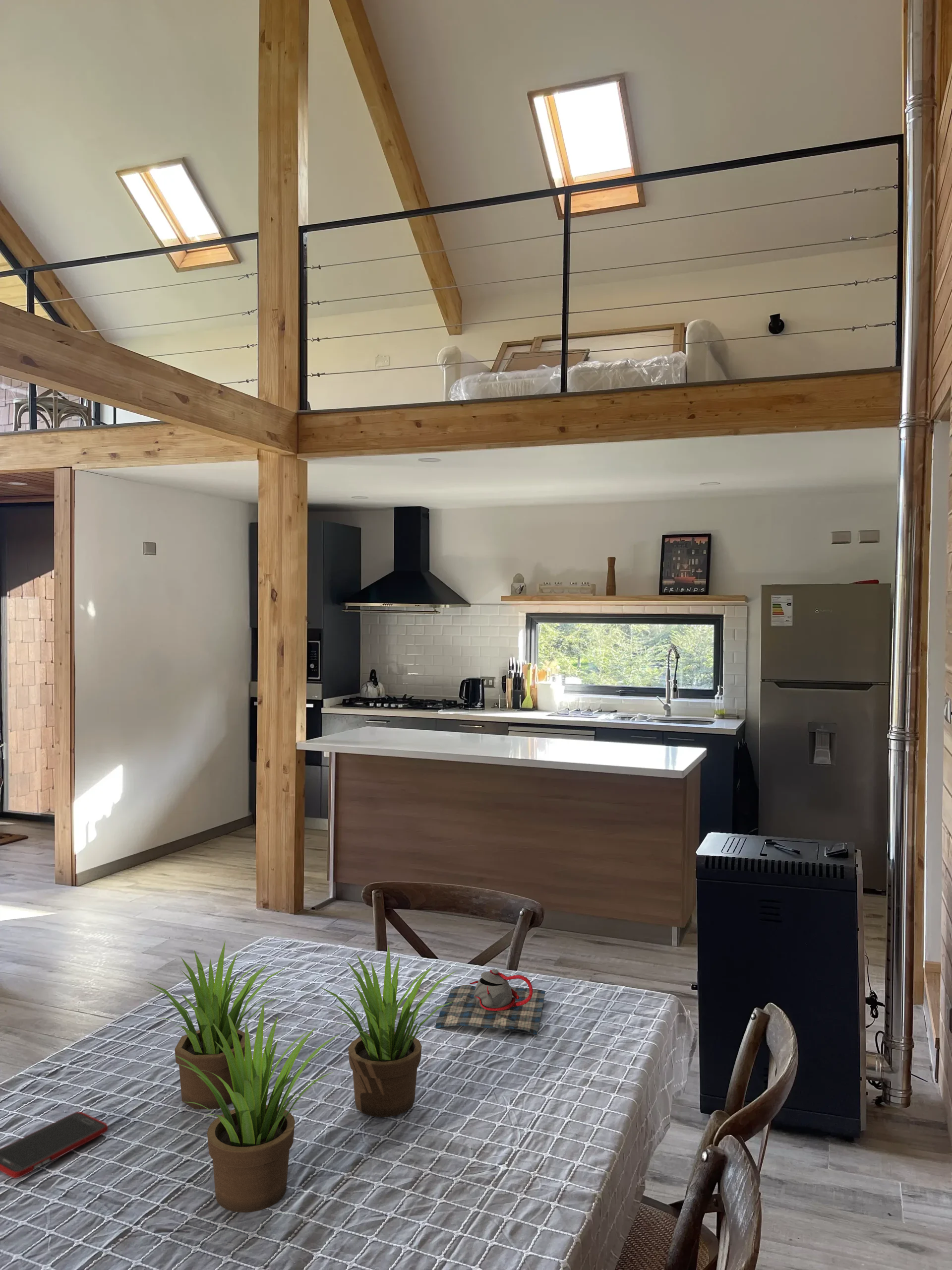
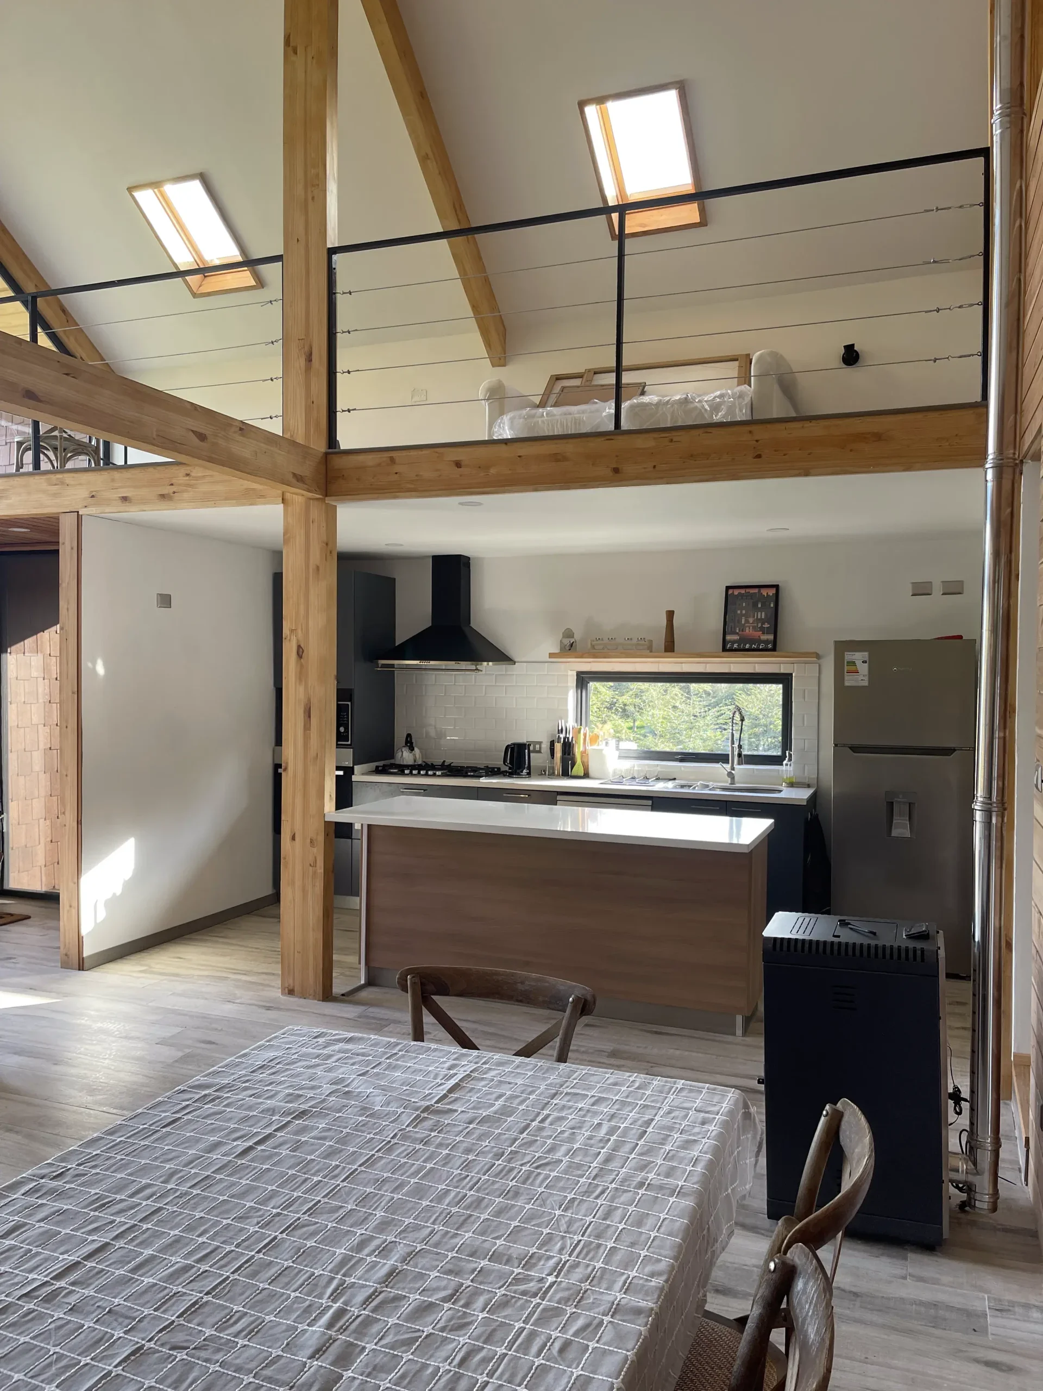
- teapot (493, 990)
- cell phone (49, 1143)
- plant (320, 1046)
